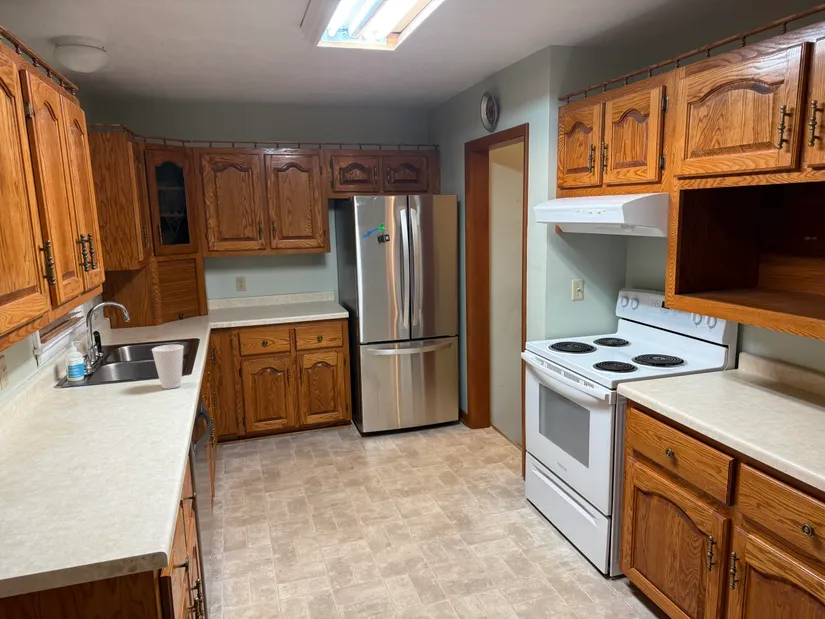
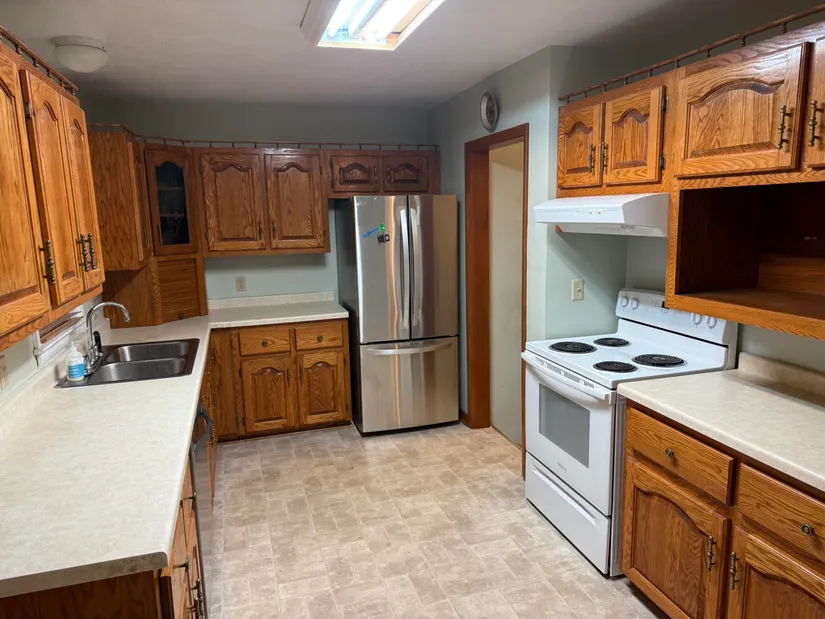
- cup (169, 367)
